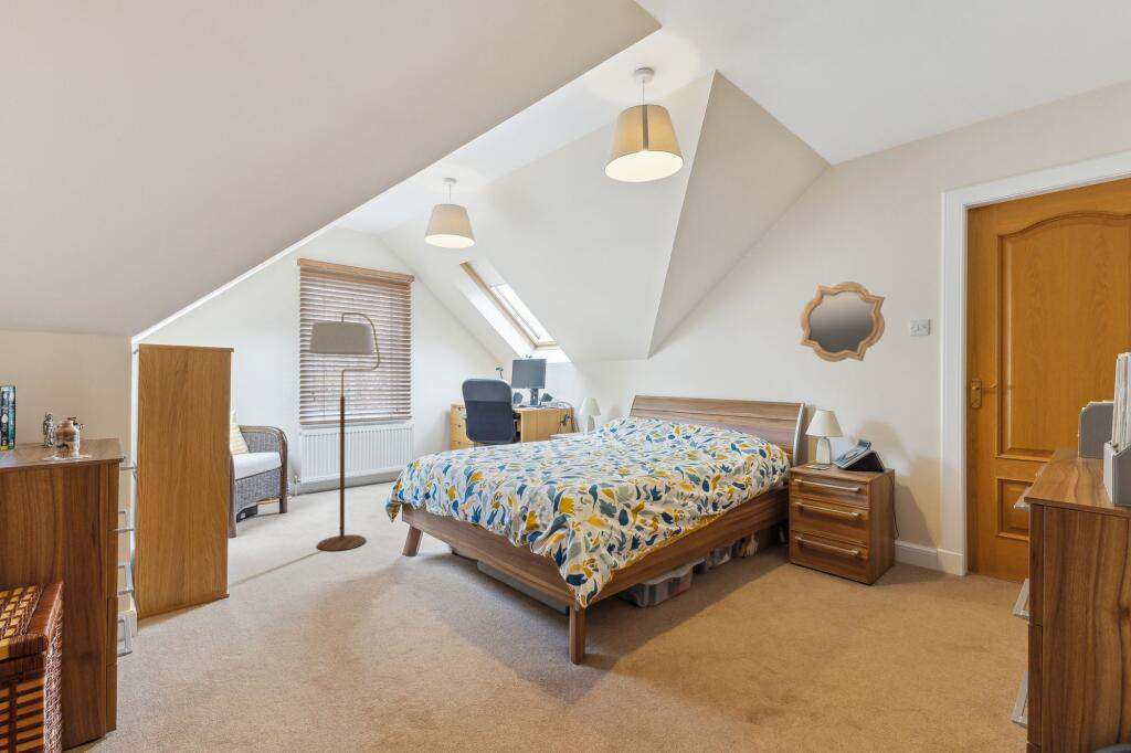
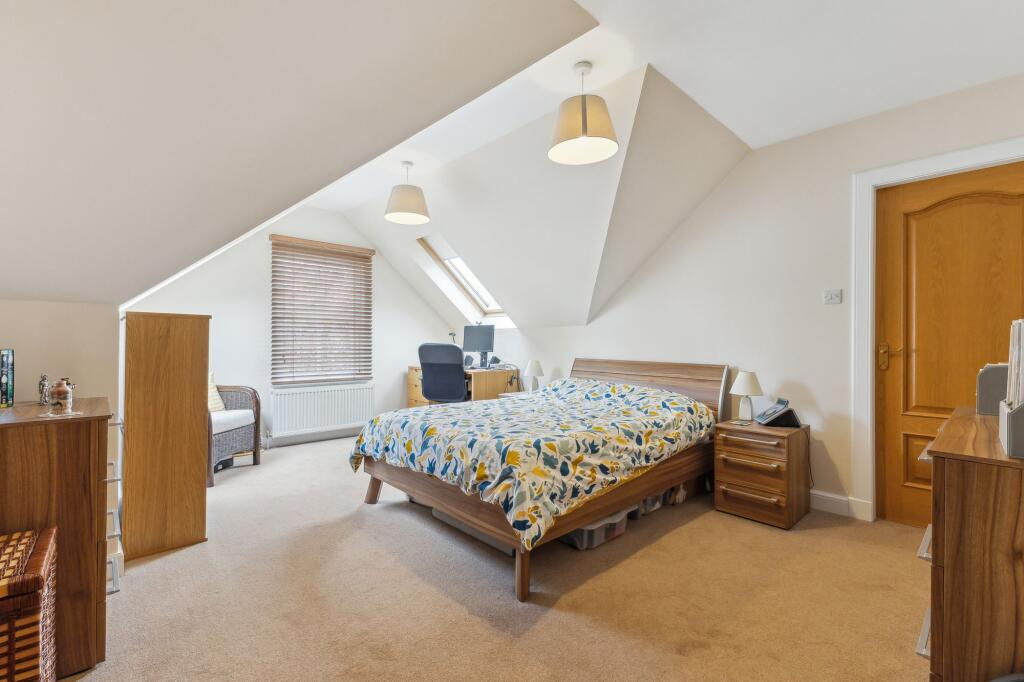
- mirror (839, 308)
- floor lamp (343, 427)
